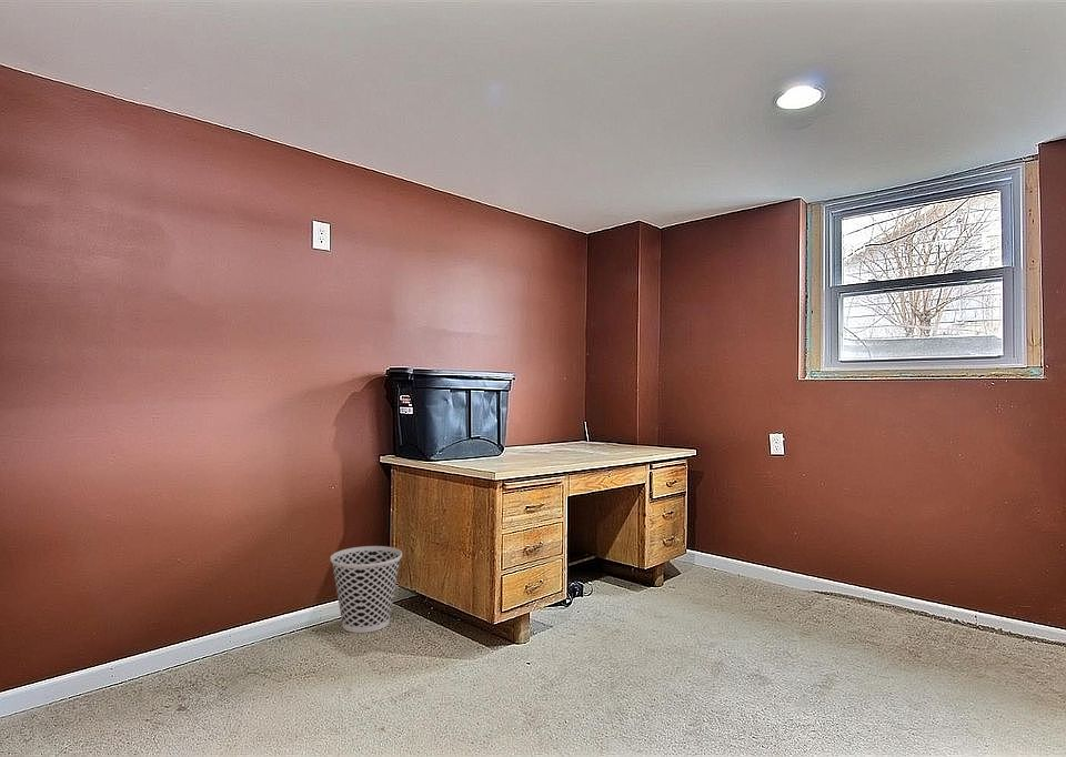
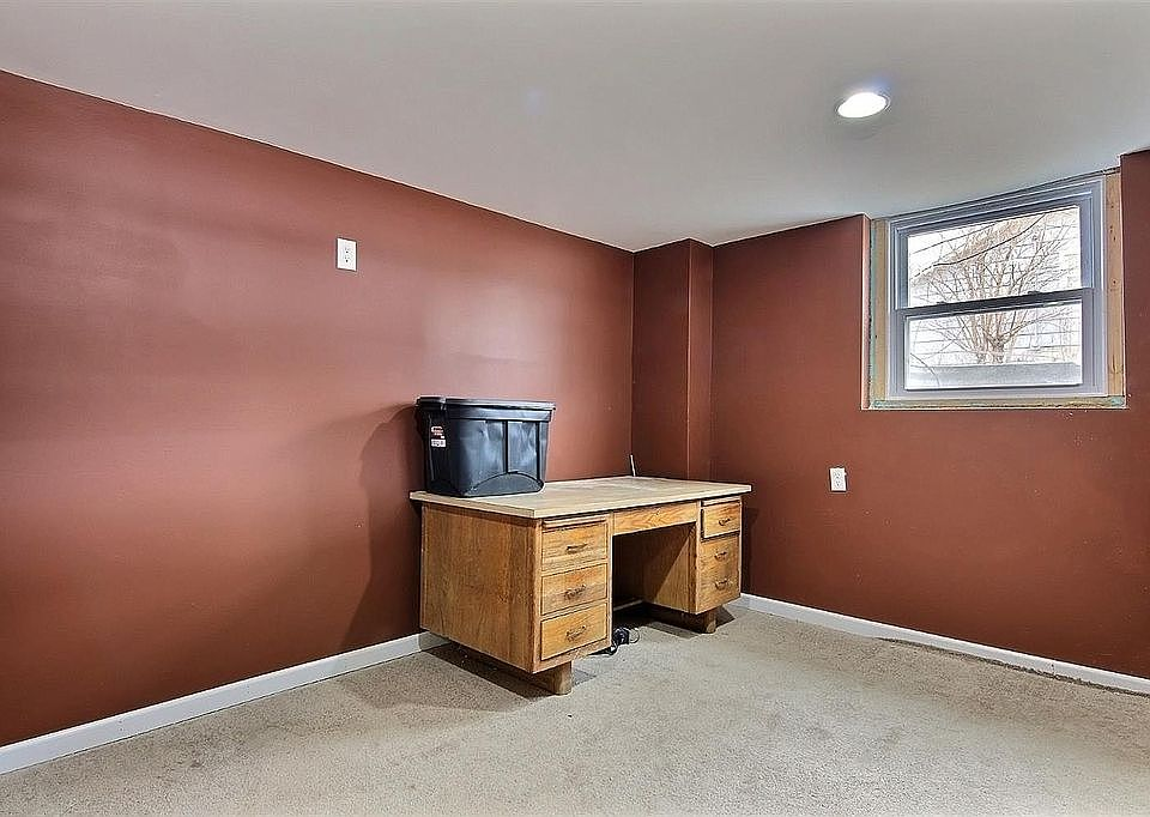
- wastebasket (366, 588)
